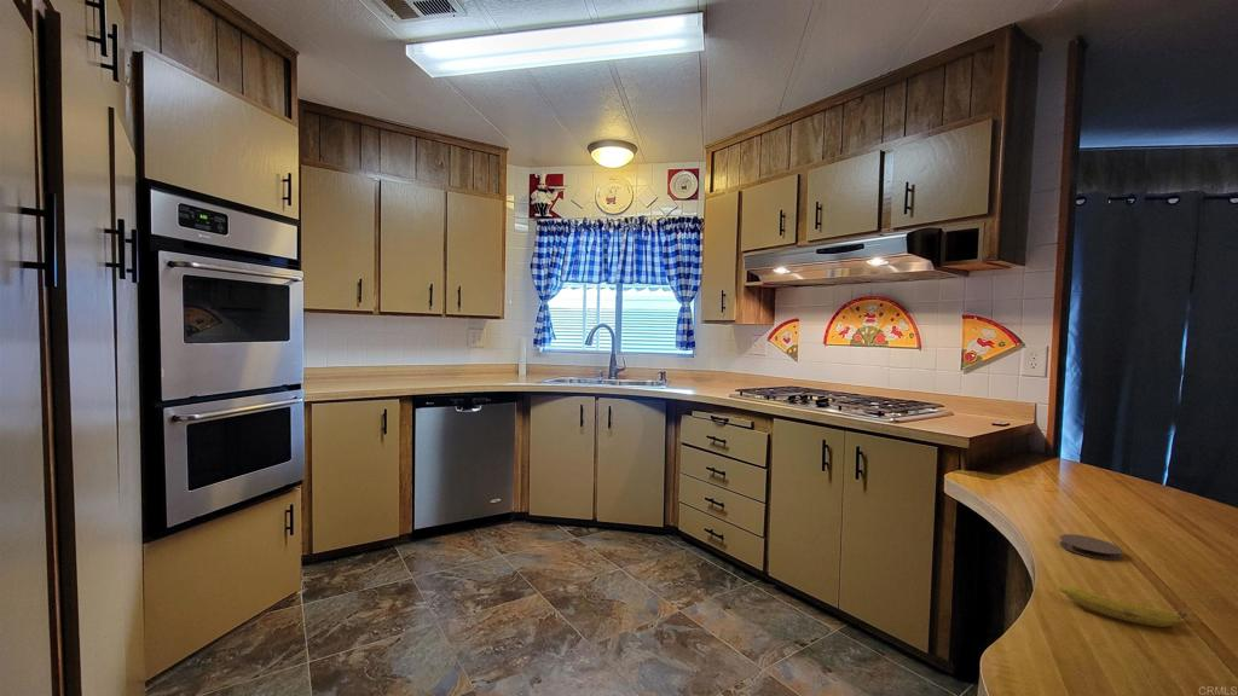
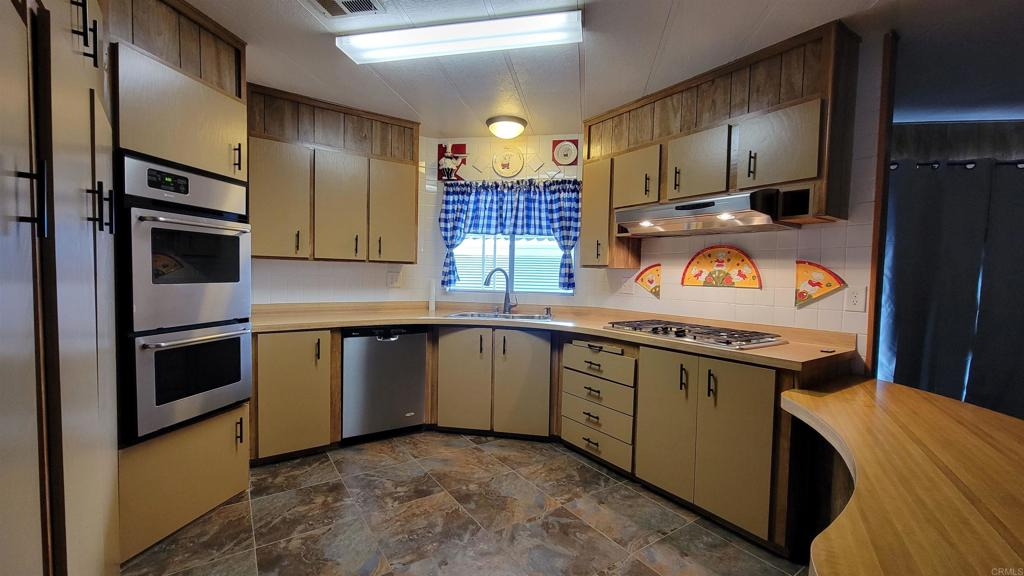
- coaster (1089, 546)
- banana (1122, 603)
